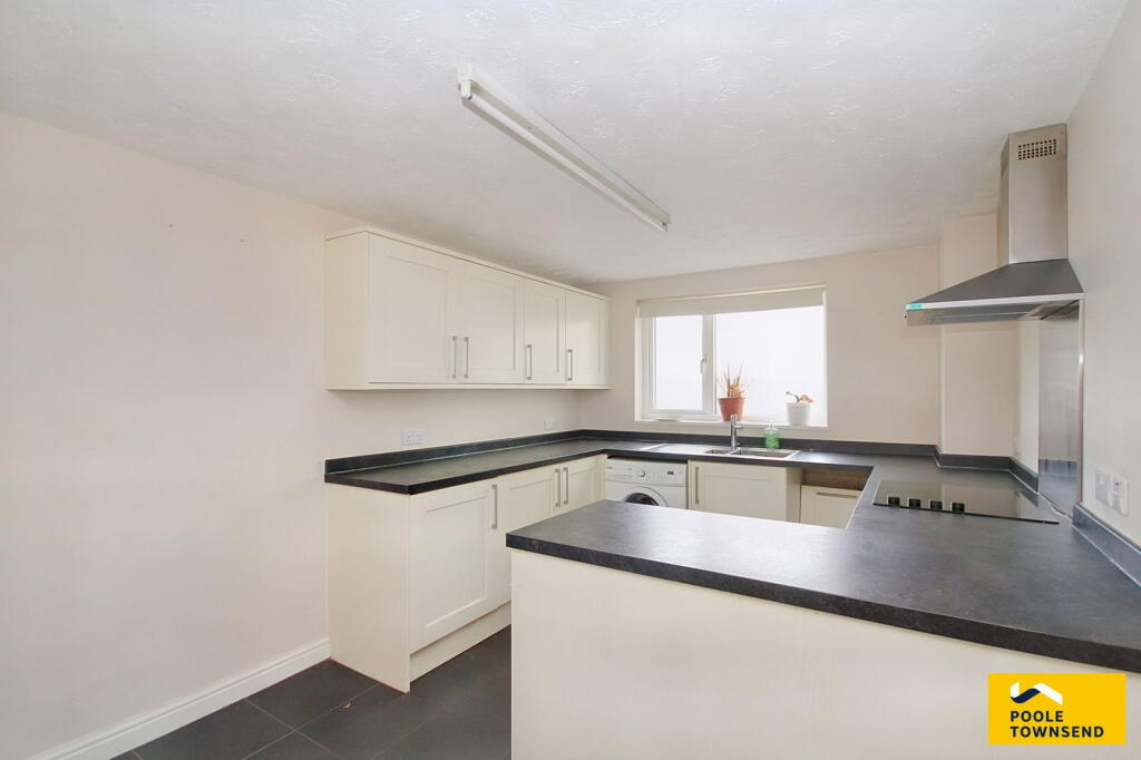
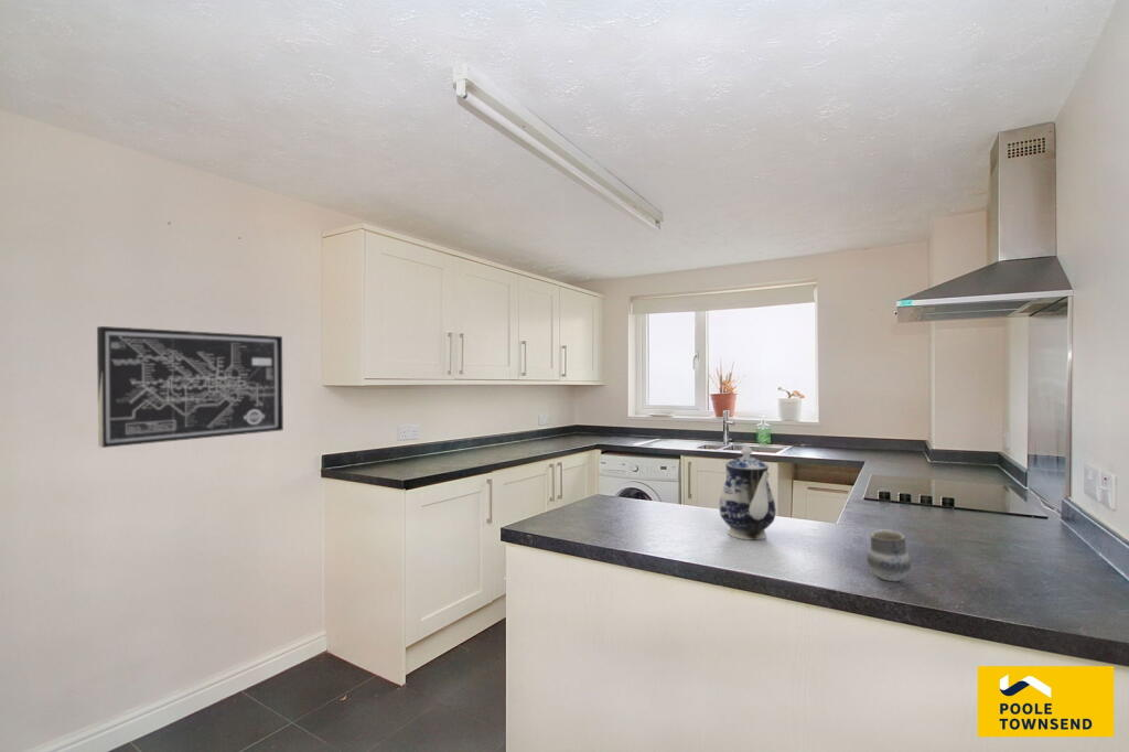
+ teapot (746, 490)
+ cup (886, 554)
+ wall art (201, 385)
